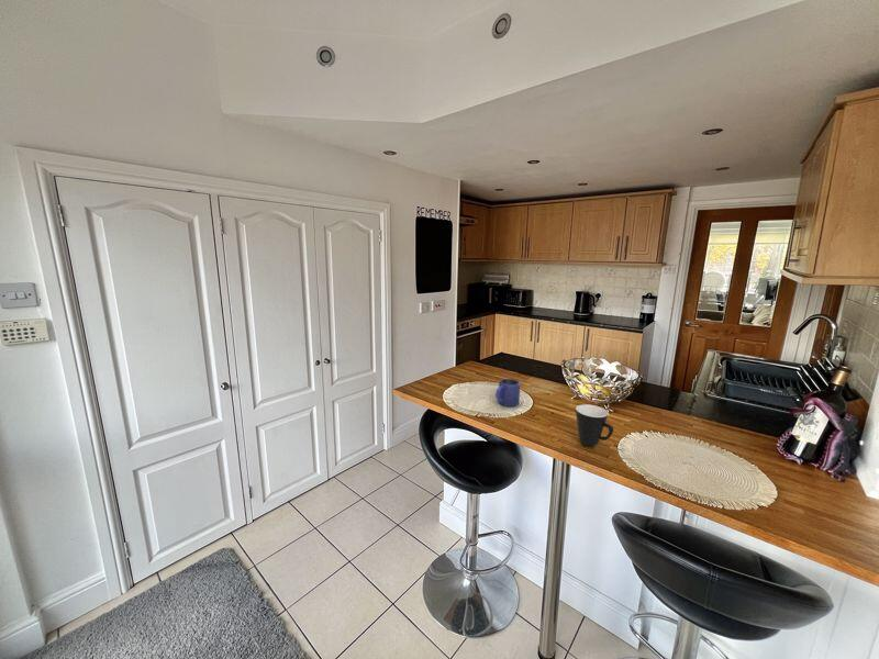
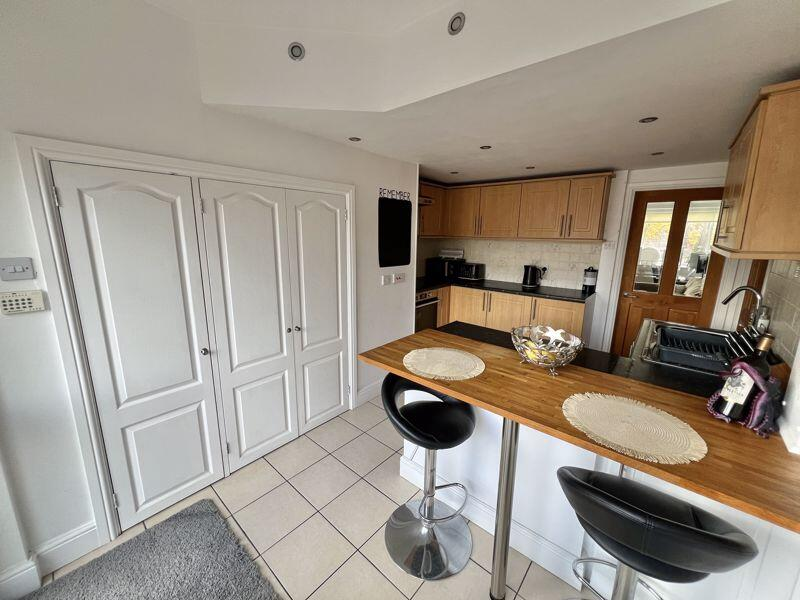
- mug (505, 392)
- mug (593, 428)
